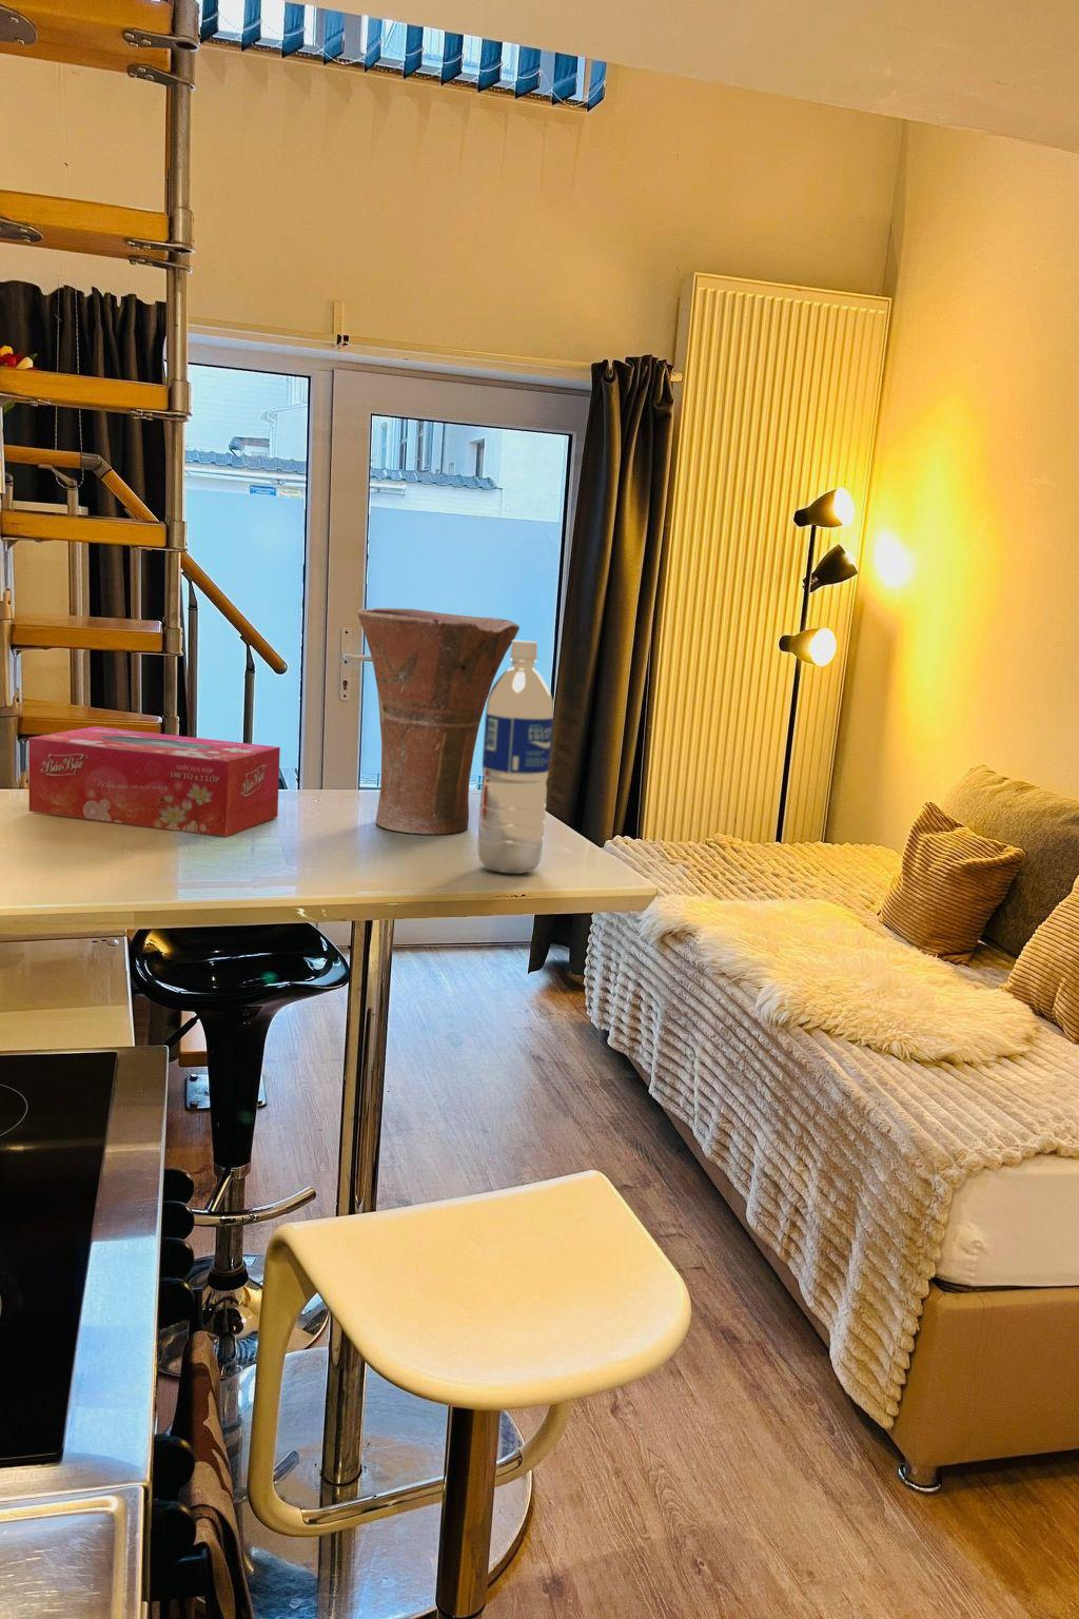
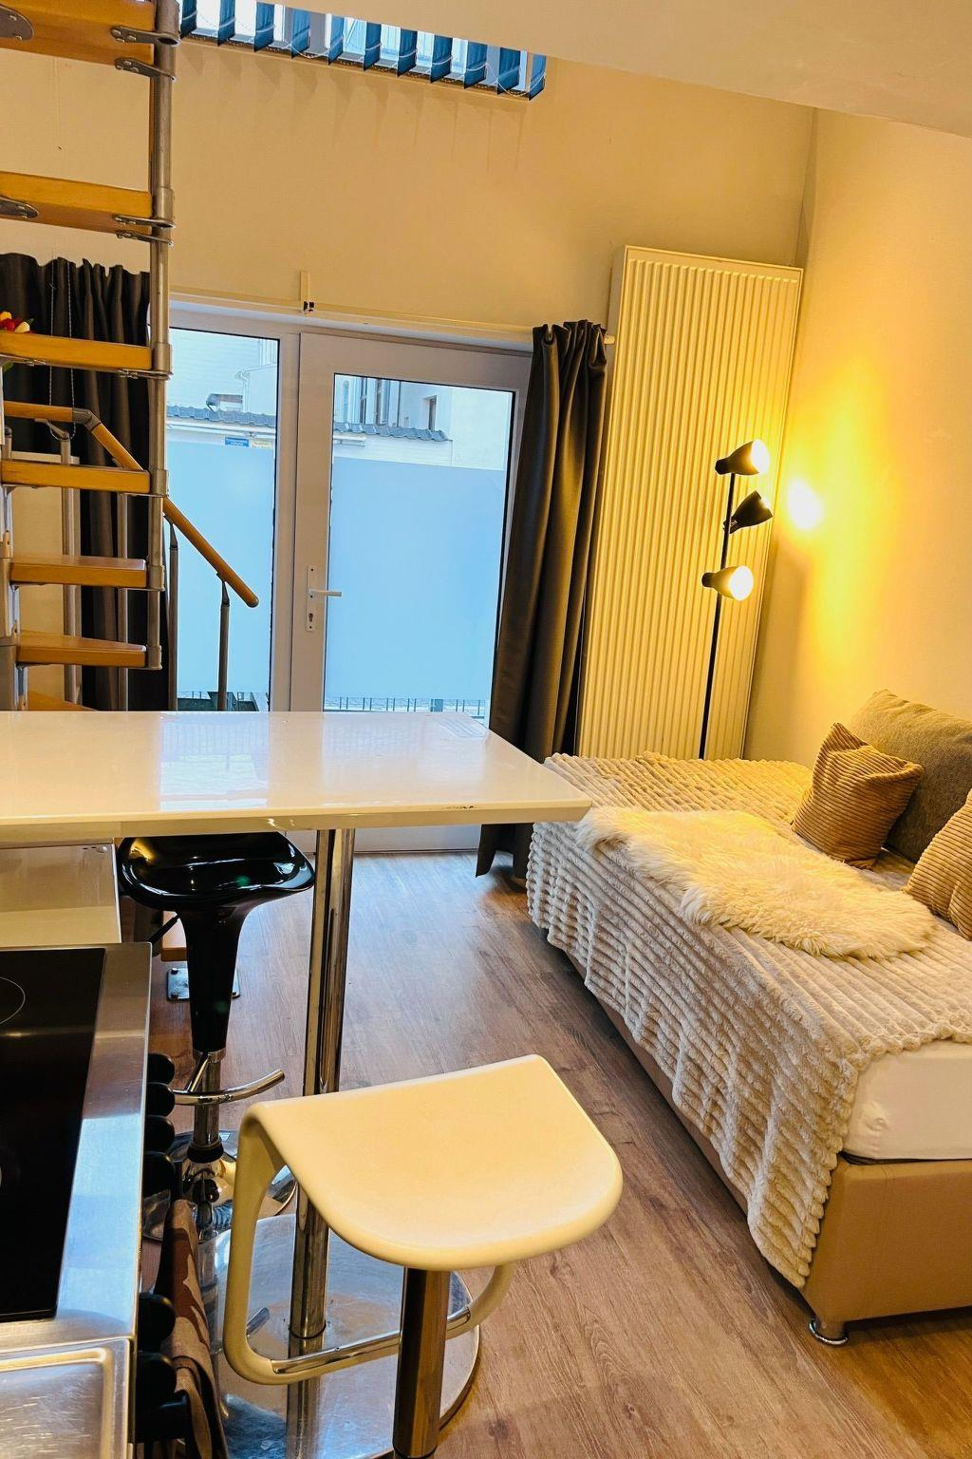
- vase (432, 720)
- water bottle (517, 756)
- tissue box (157, 778)
